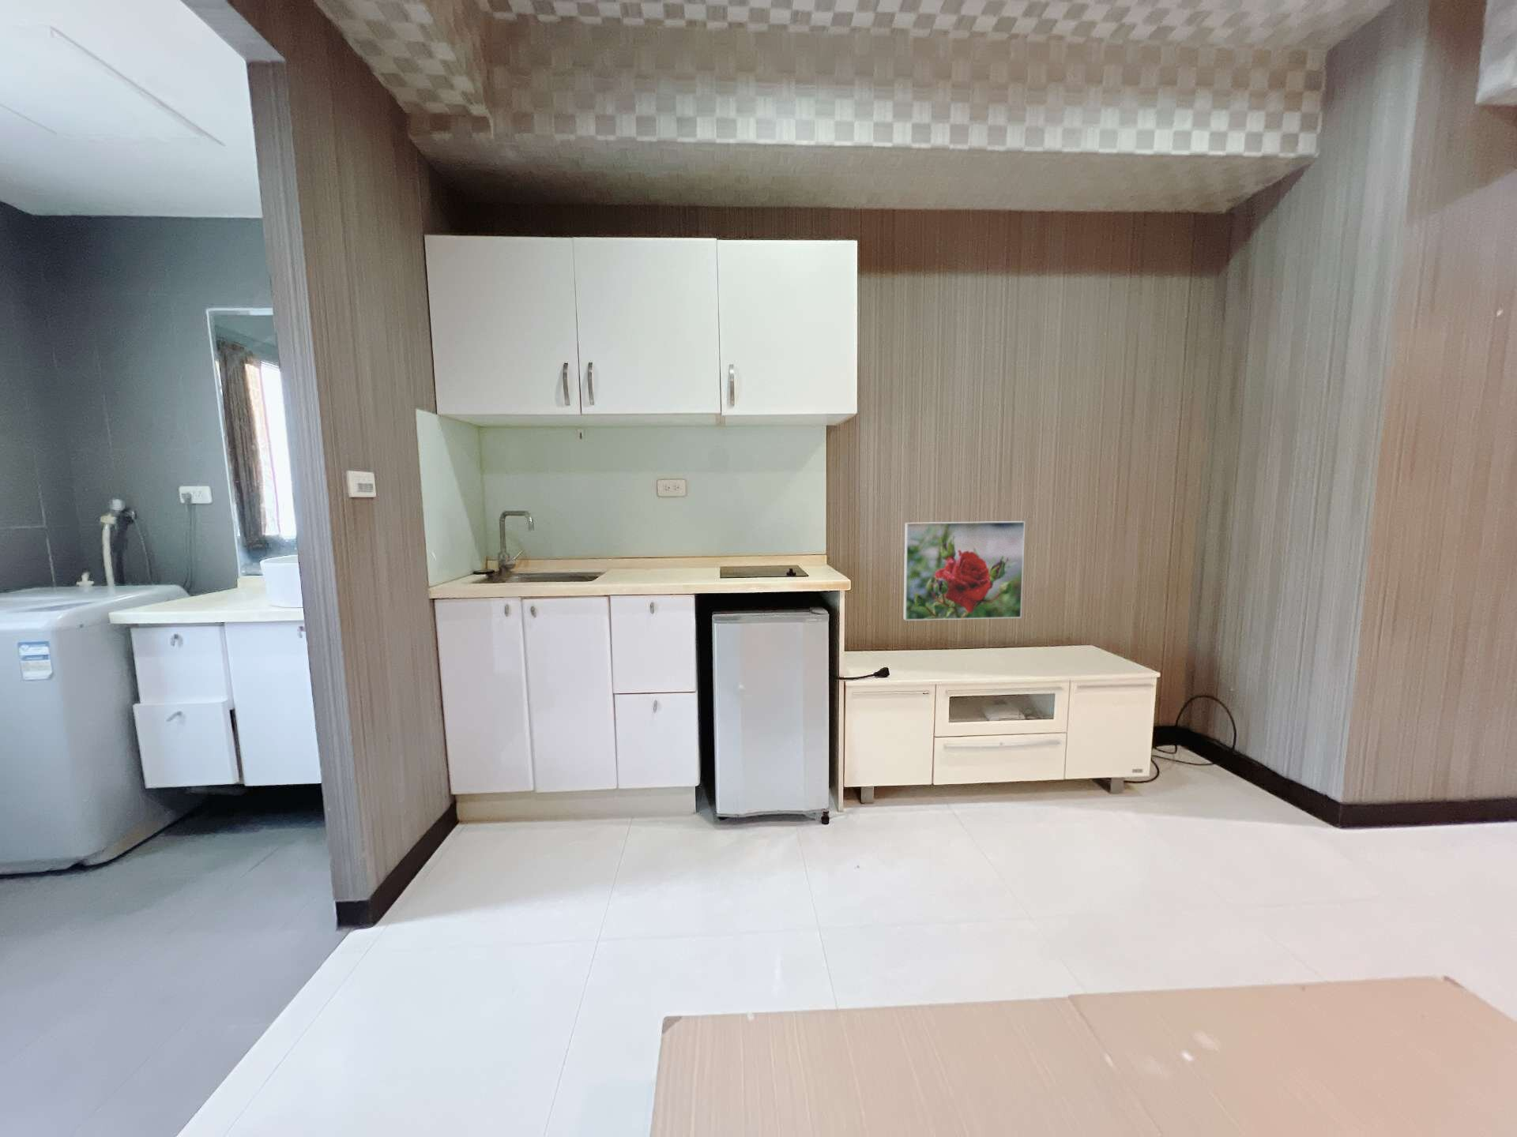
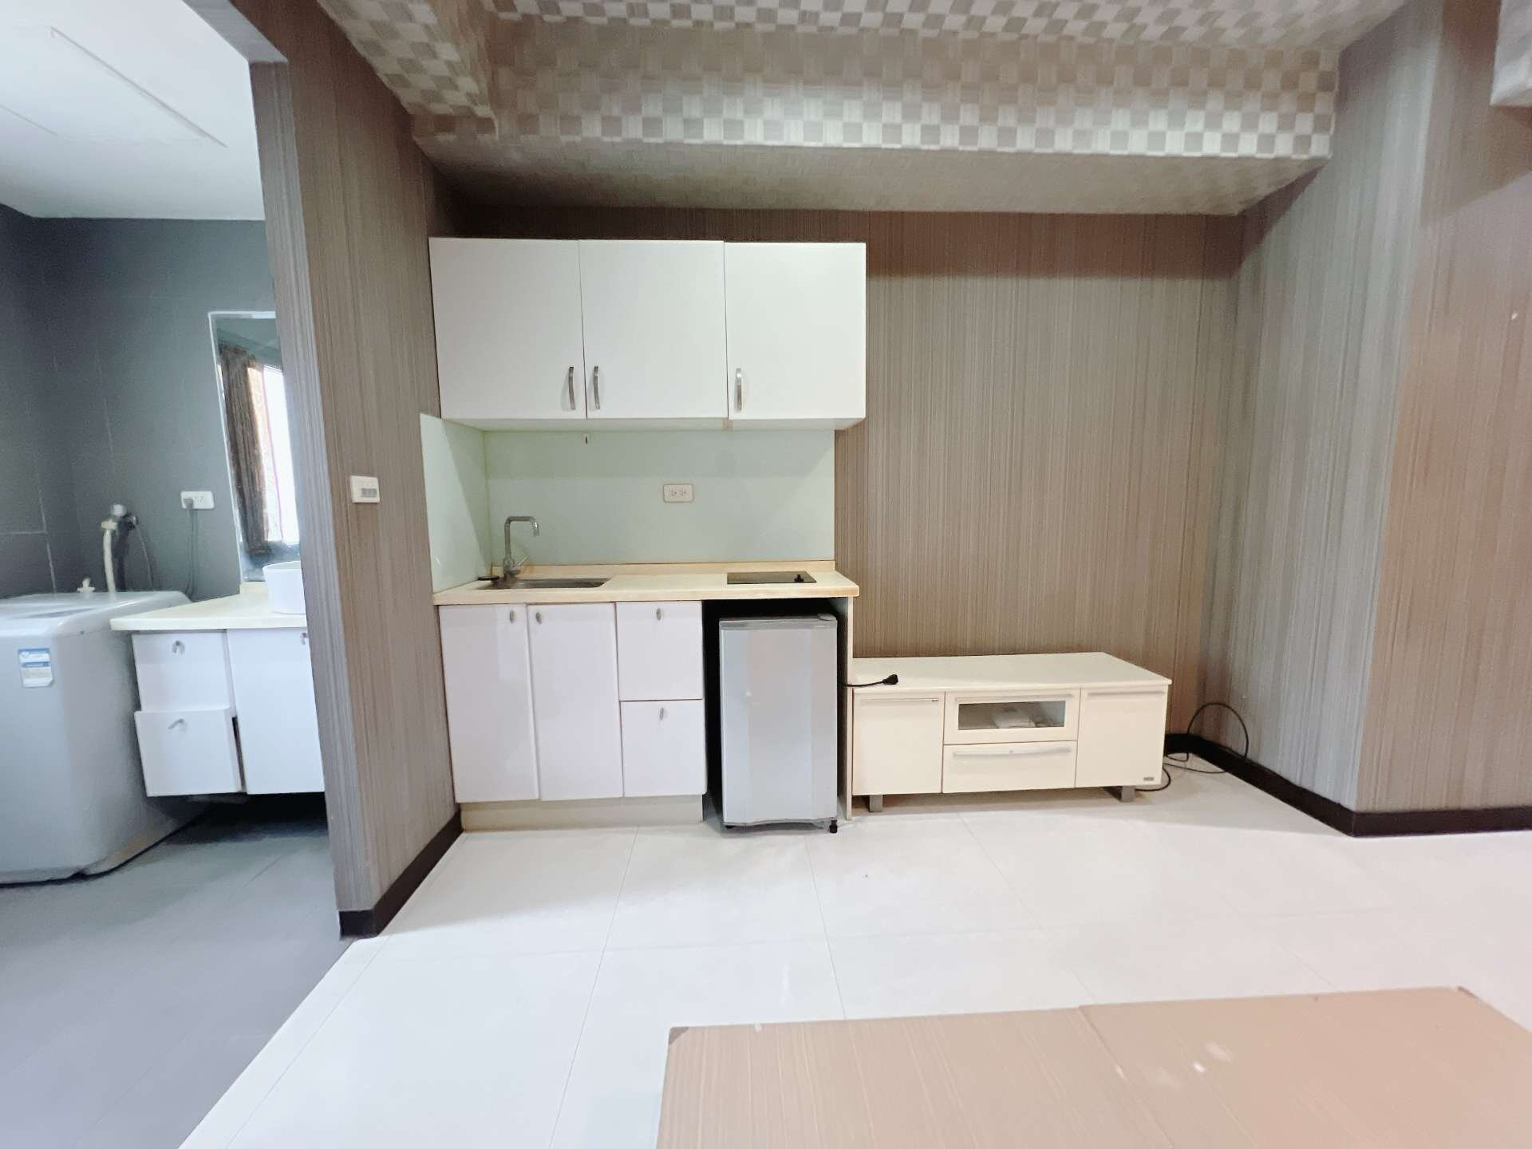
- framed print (963, 570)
